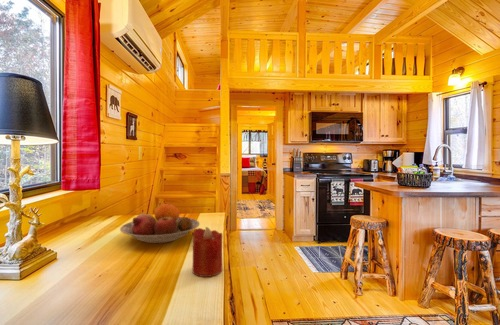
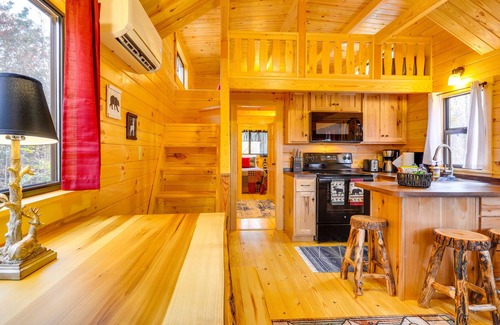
- fruit bowl (161, 221)
- candle (207, 248)
